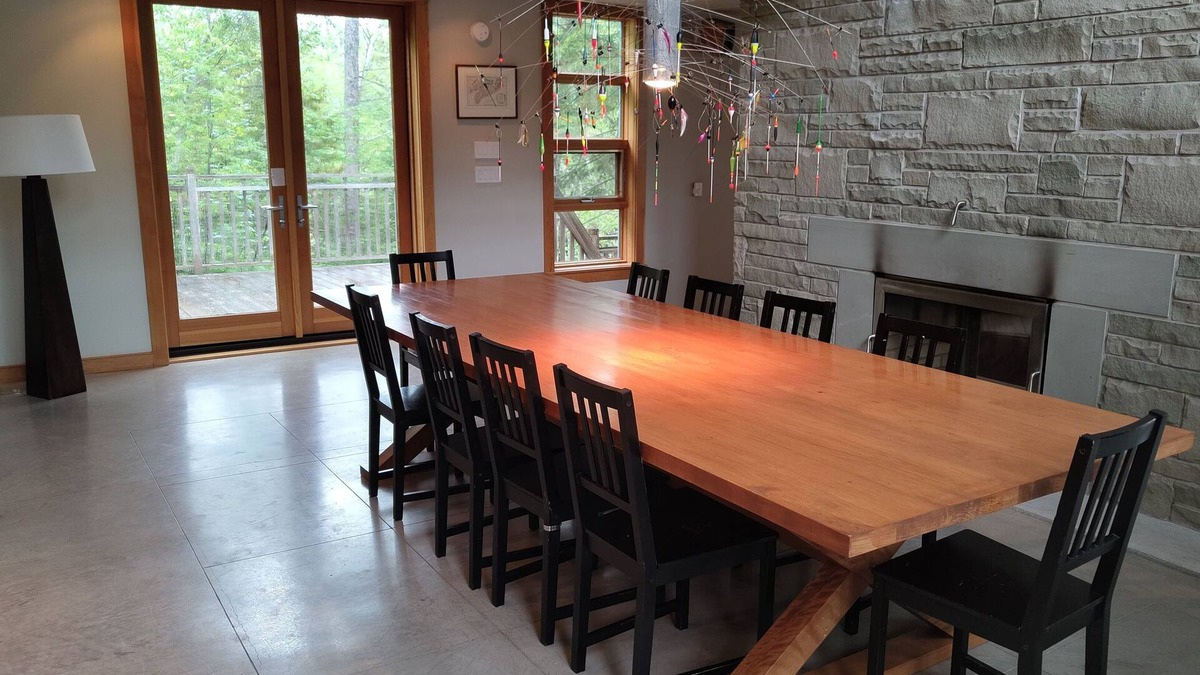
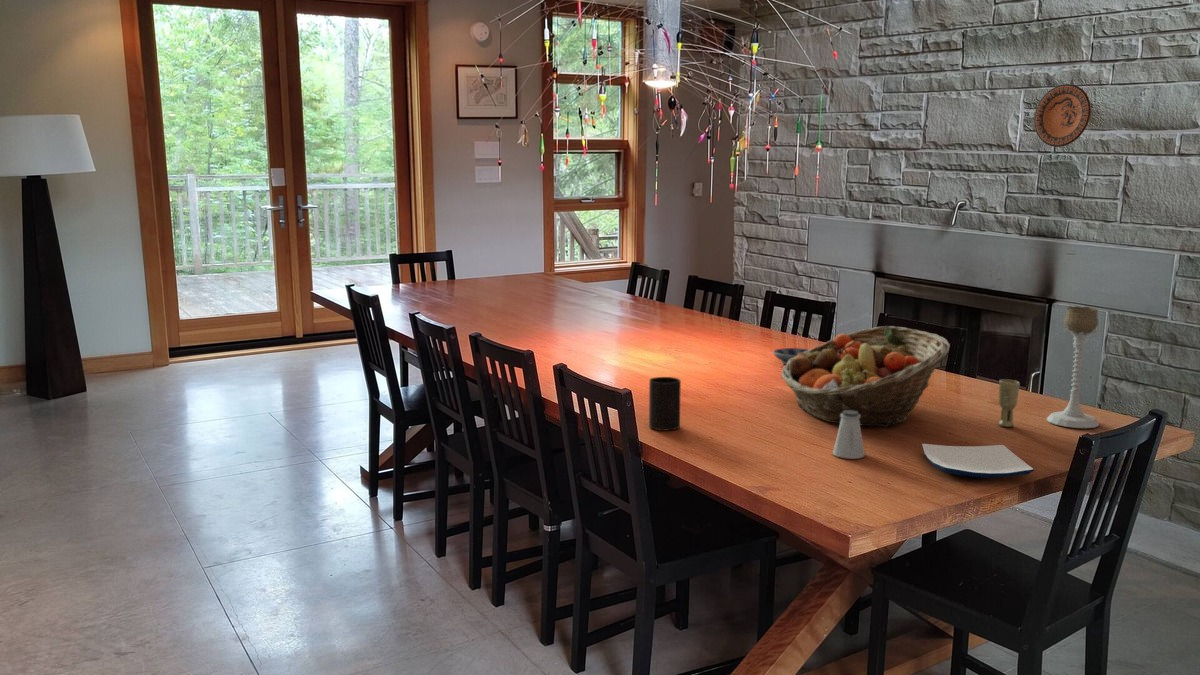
+ decorative plate (1062, 115)
+ bowl (795, 356)
+ cup (664, 403)
+ fruit basket (862, 372)
+ saltshaker (849, 433)
+ cup (1008, 403)
+ plate (974, 461)
+ candle holder (1077, 365)
